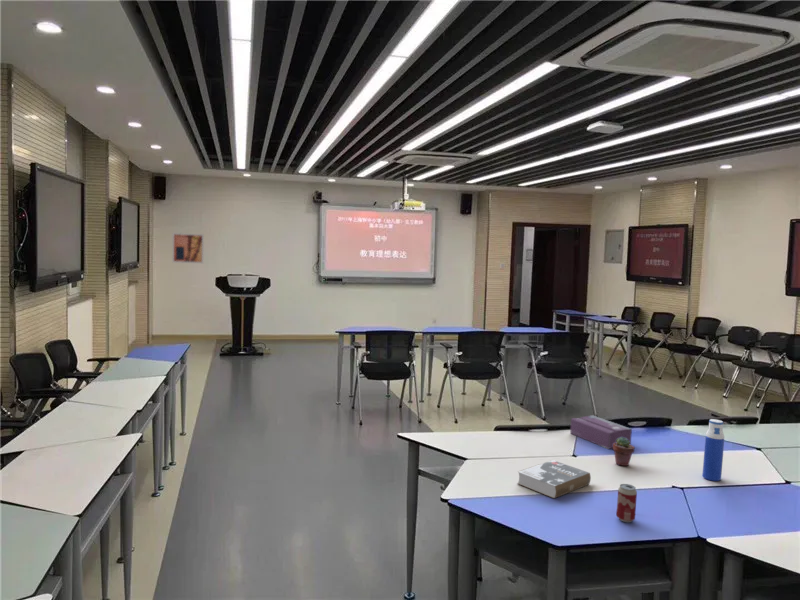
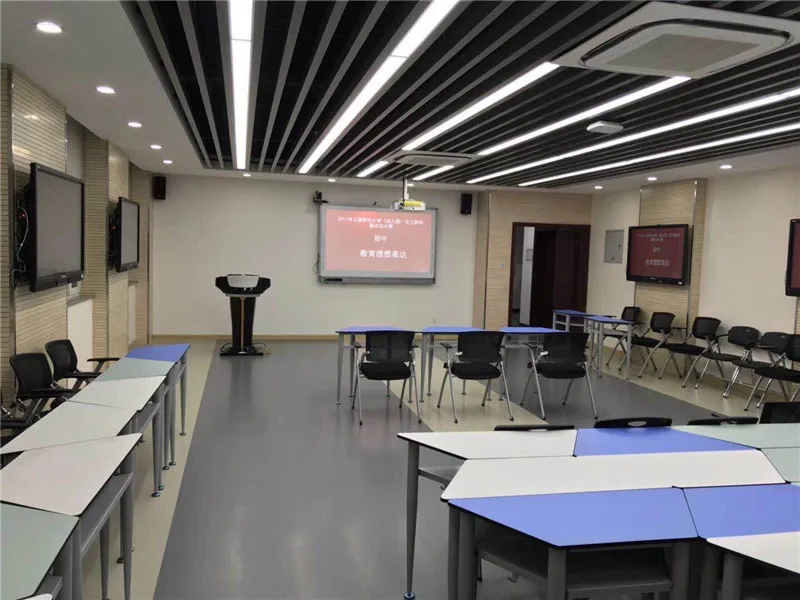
- potted succulent (623, 450)
- beverage can (626, 503)
- wall art (188, 248)
- book (553, 478)
- tissue box (600, 431)
- water bottle (713, 449)
